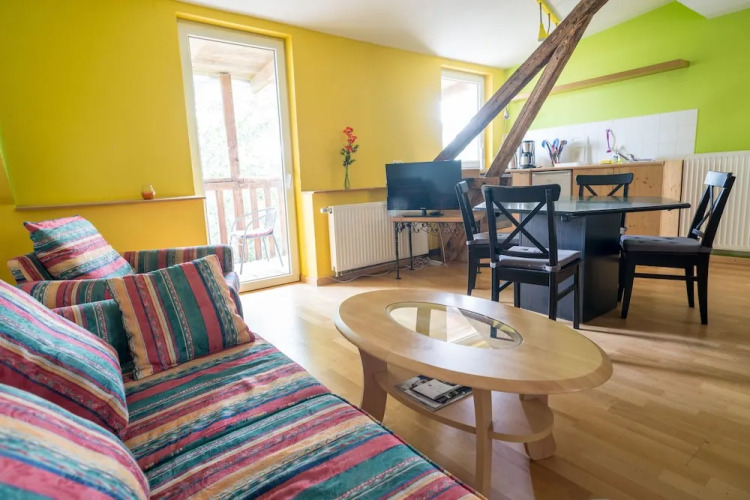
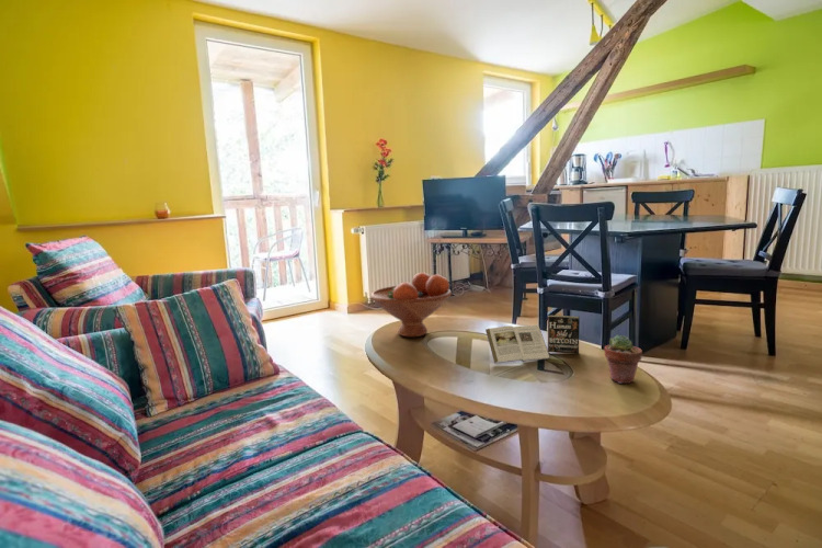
+ fruit bowl (411, 305)
+ potted succulent (623, 357)
+ paperback book (529, 336)
